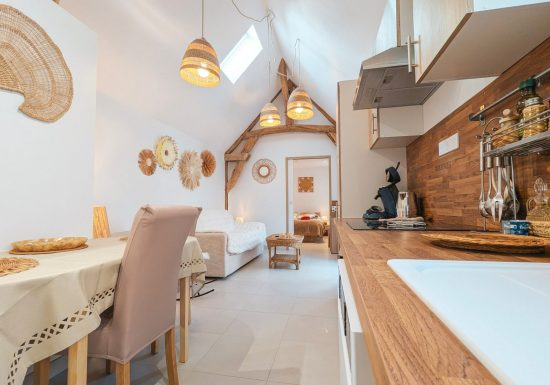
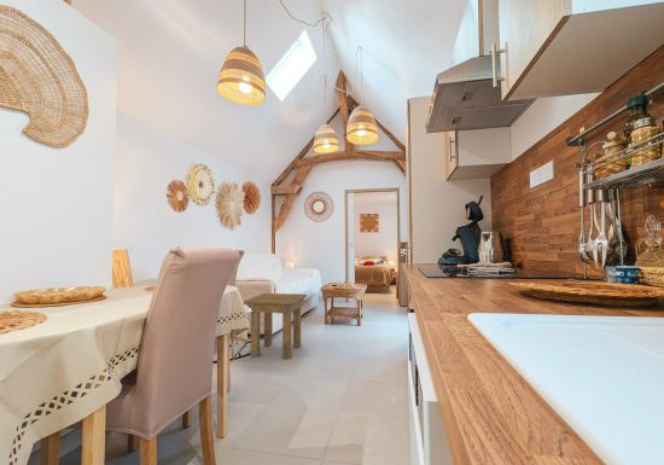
+ side table (272, 324)
